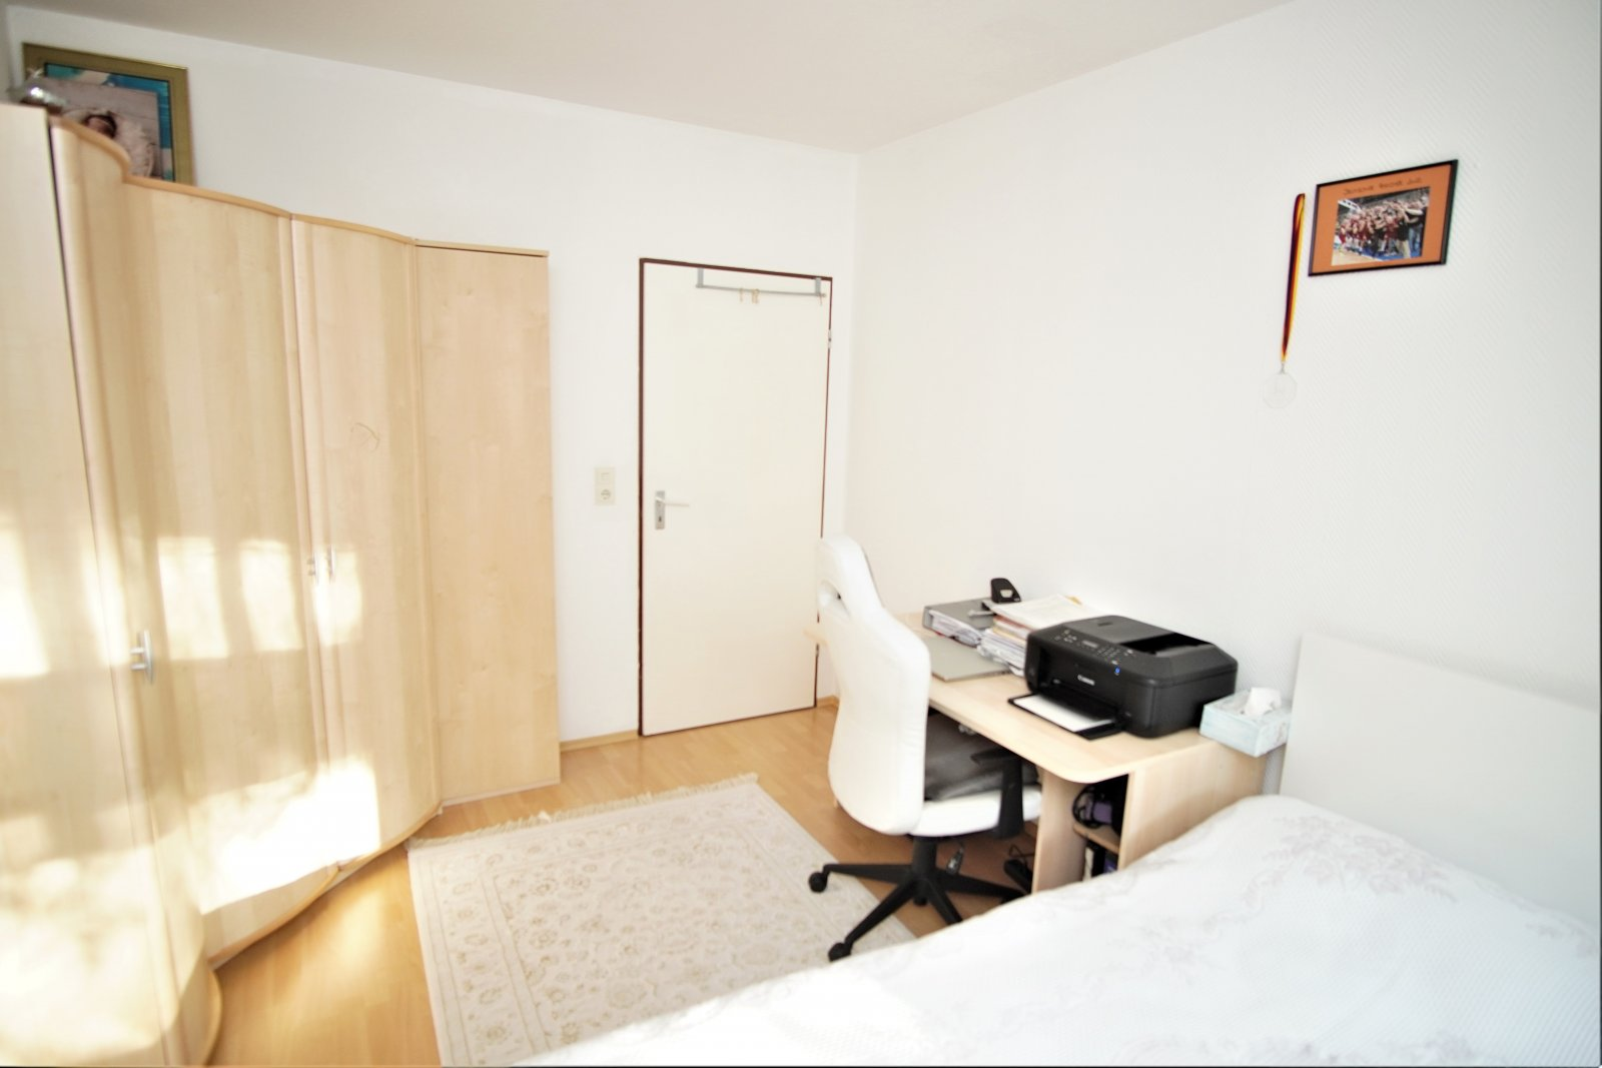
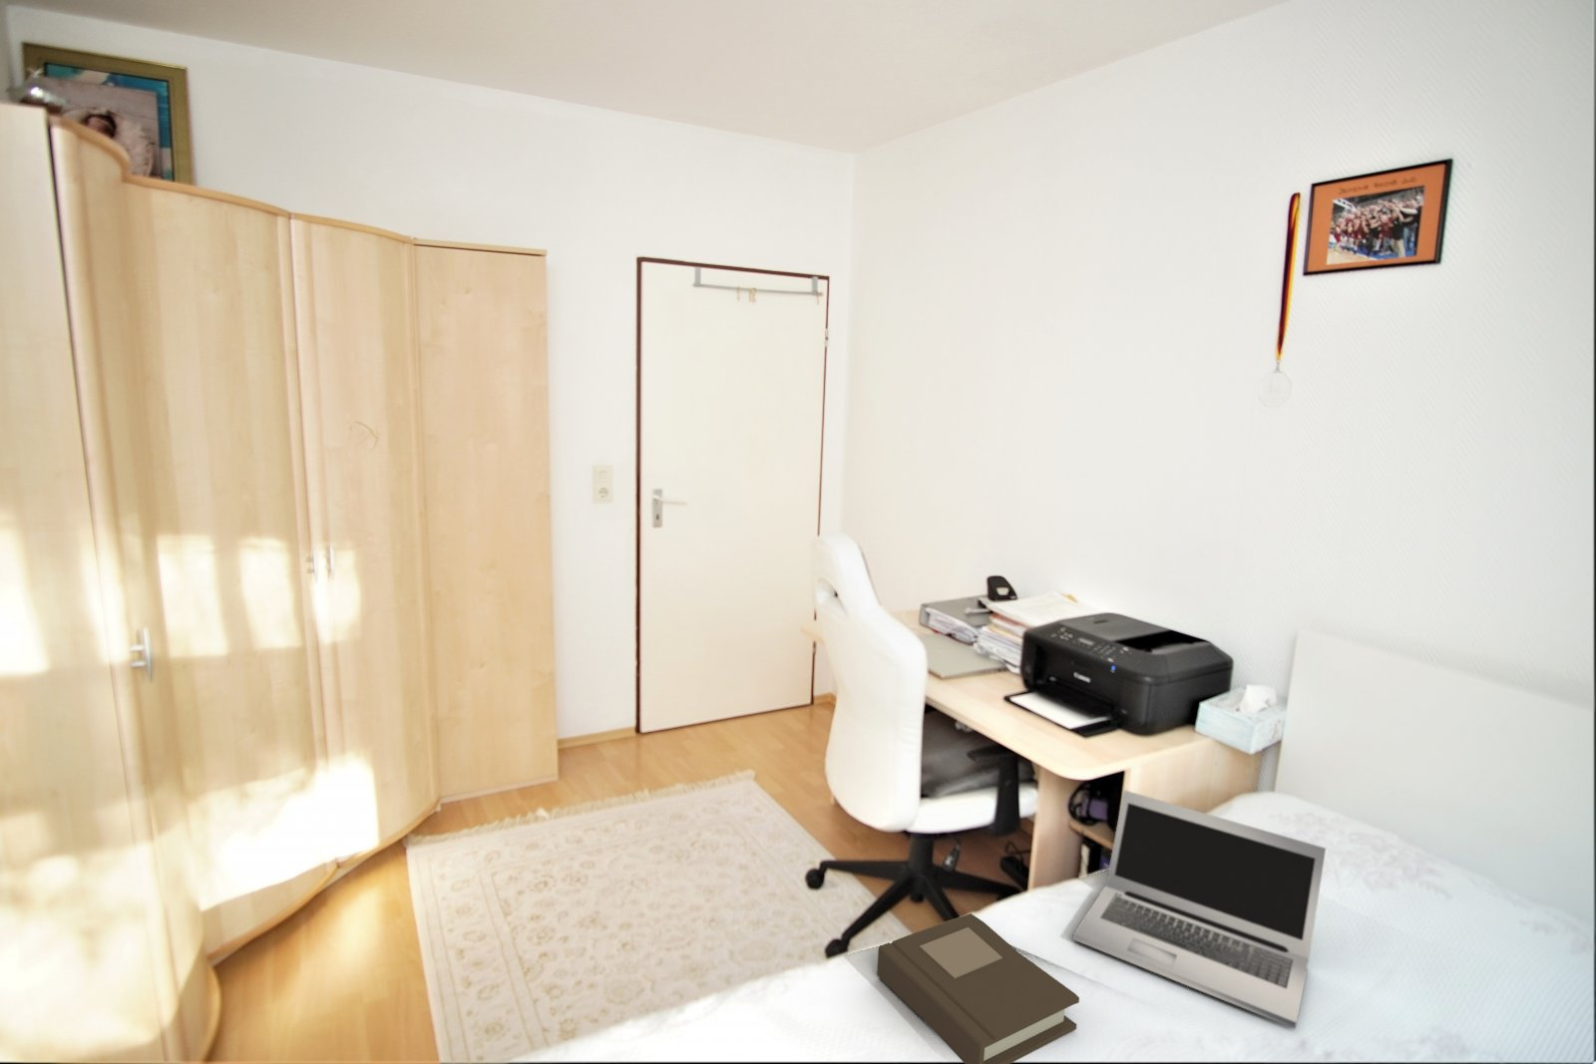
+ book (974, 986)
+ laptop (1198, 894)
